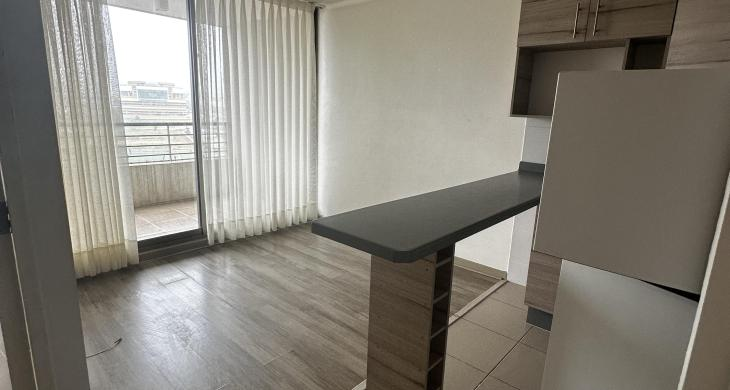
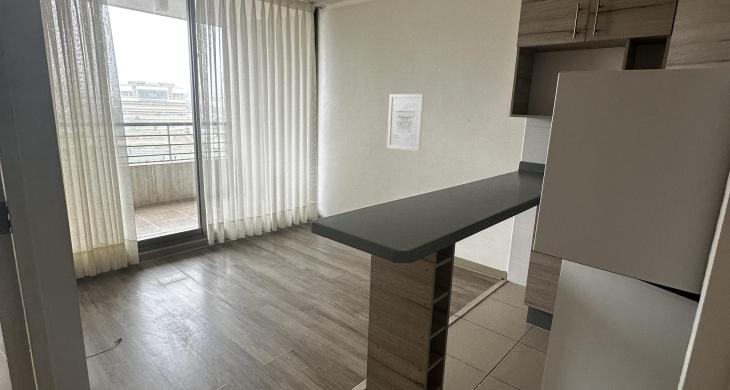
+ wall art (404, 122)
